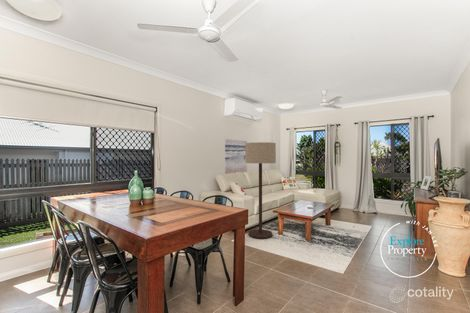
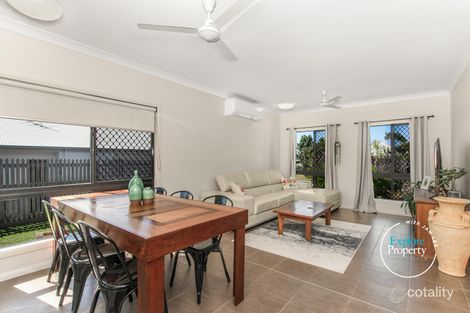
- wall art (236, 156)
- floor lamp (260, 189)
